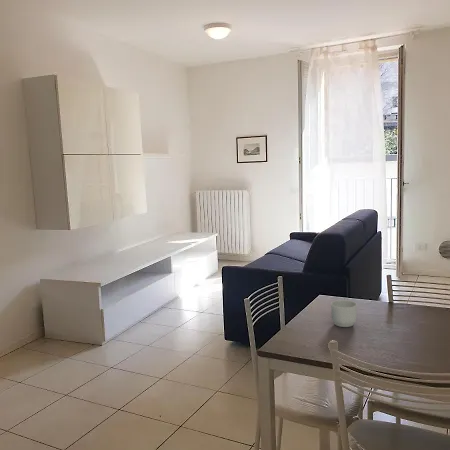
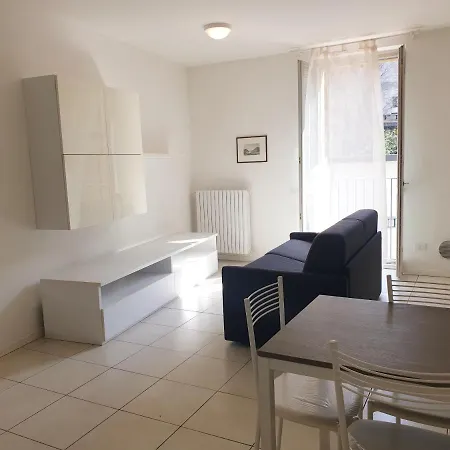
- mug (344, 312)
